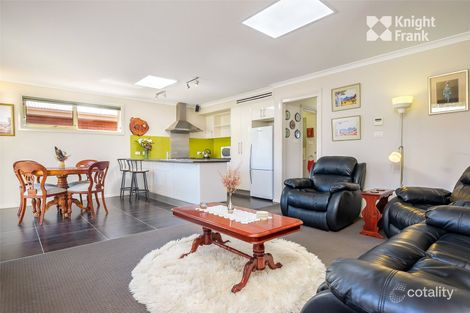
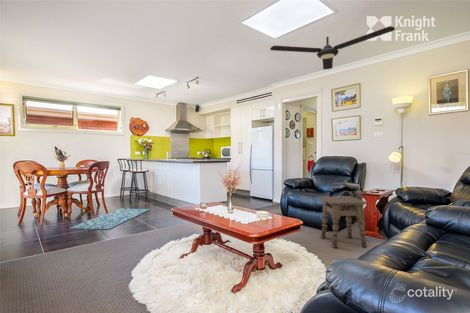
+ ceiling fan (327, 51)
+ side table (339, 218)
+ rug (115, 217)
